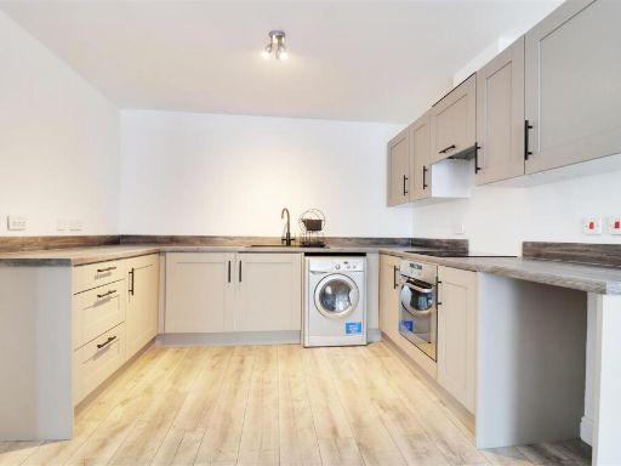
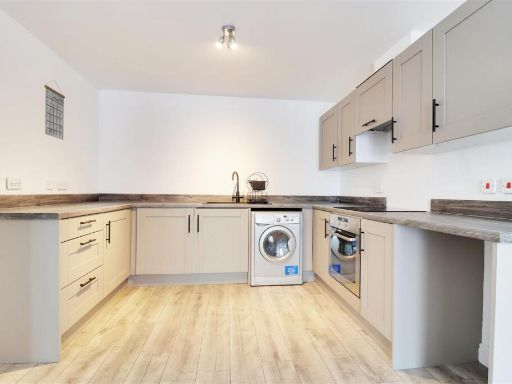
+ calendar (54, 108)
